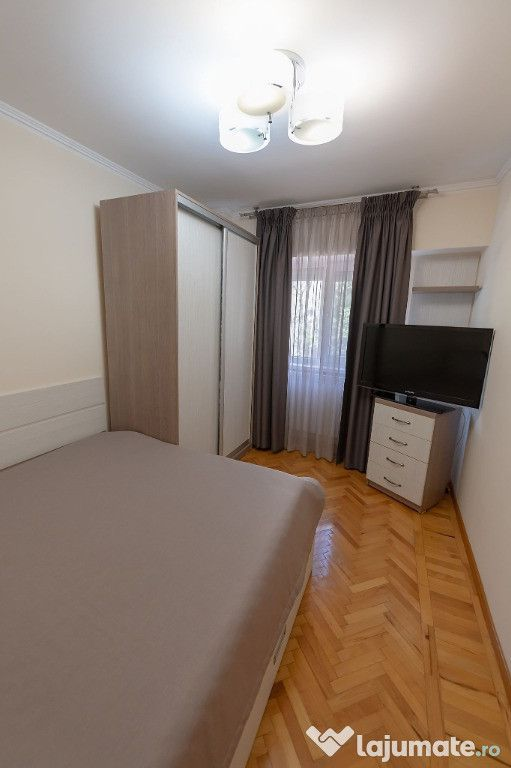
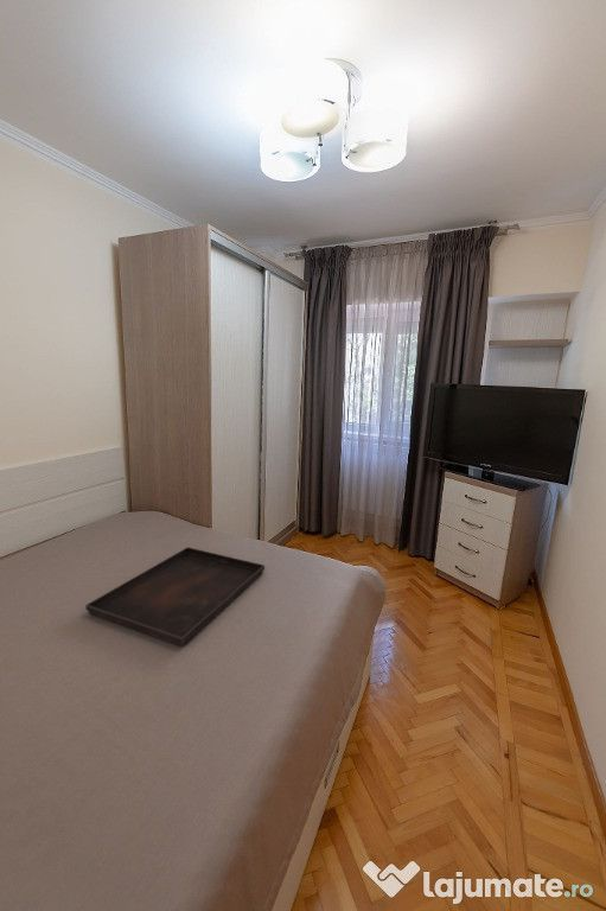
+ serving tray (185, 587)
